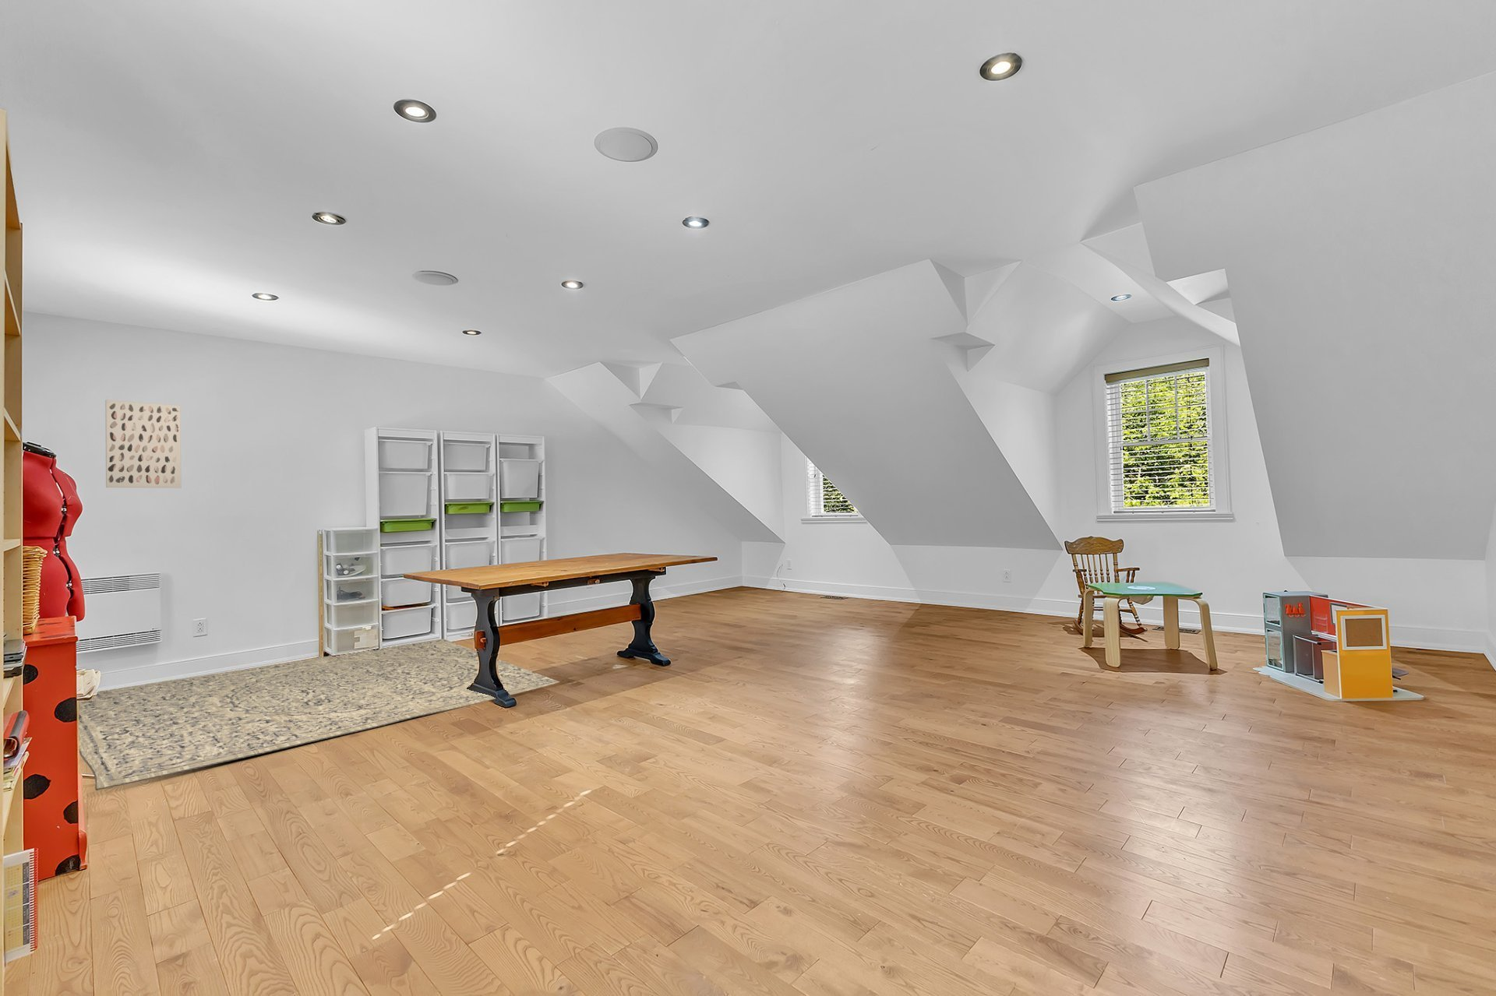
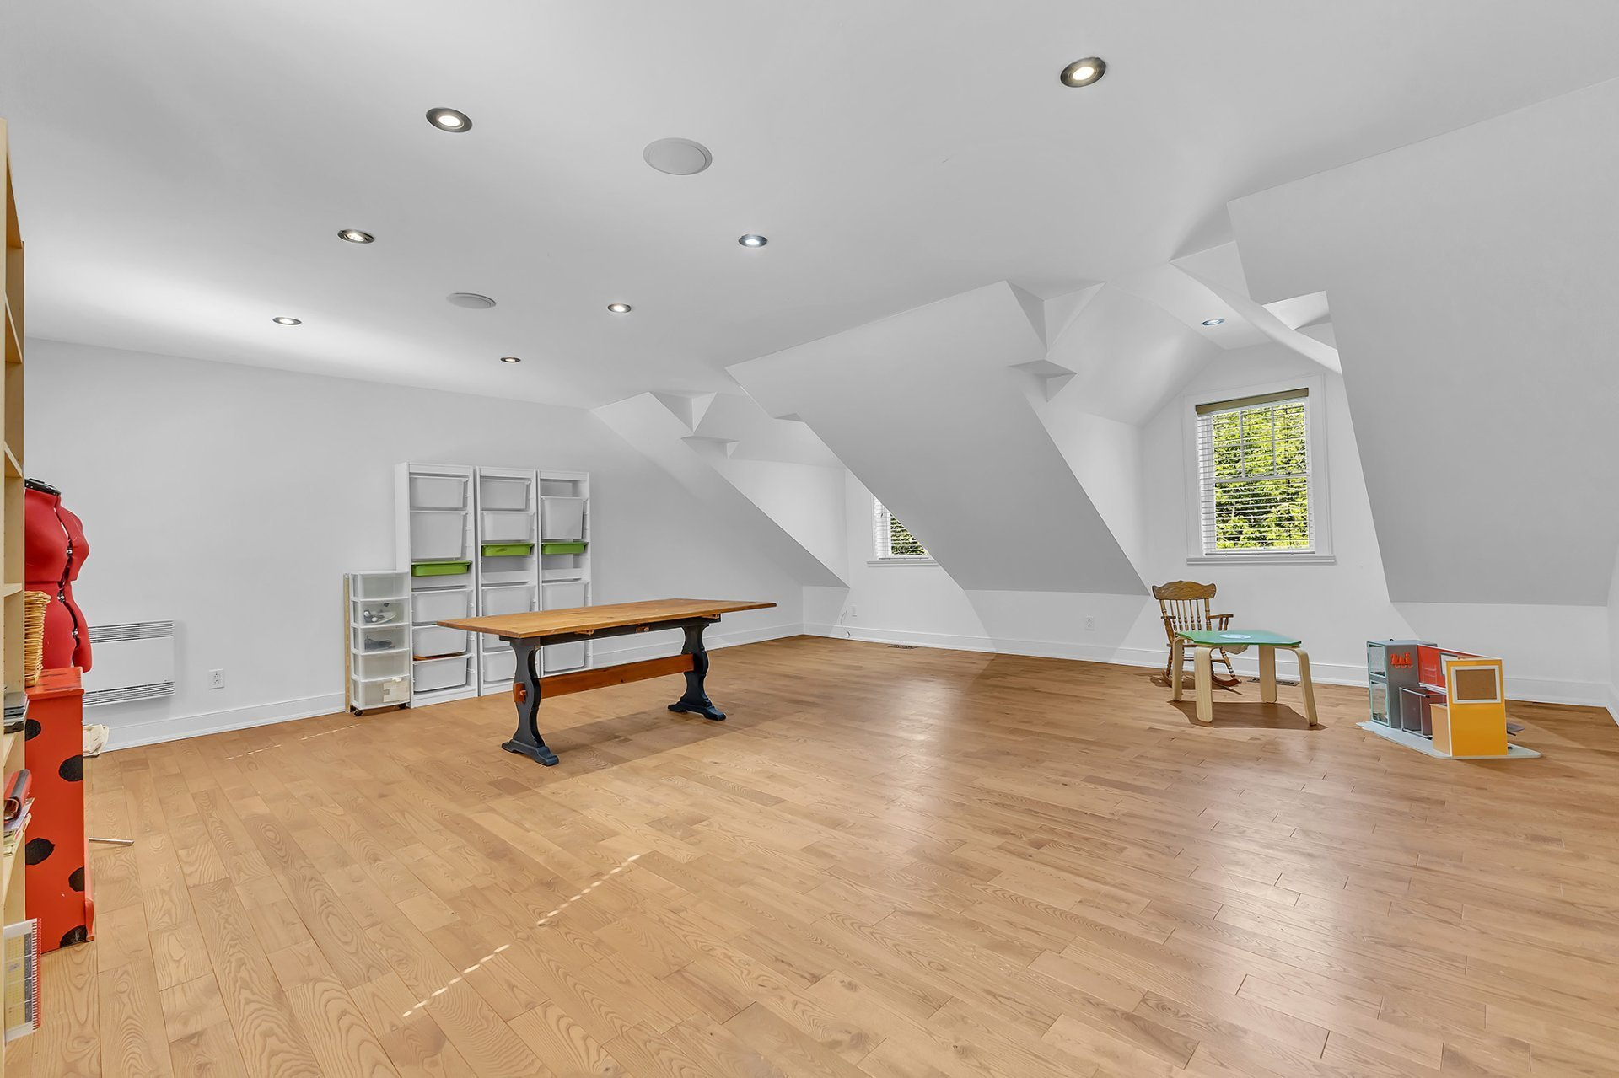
- wall art (145, 445)
- rug (360, 680)
